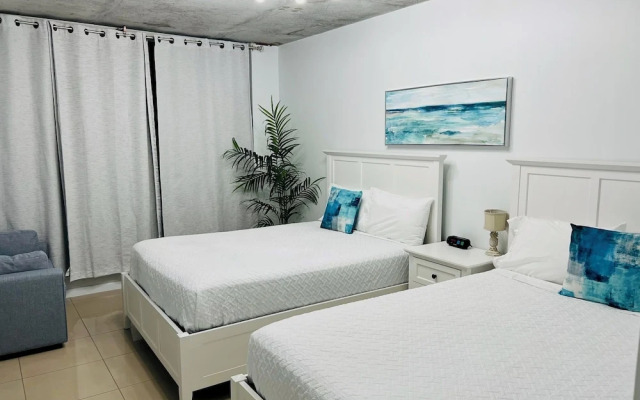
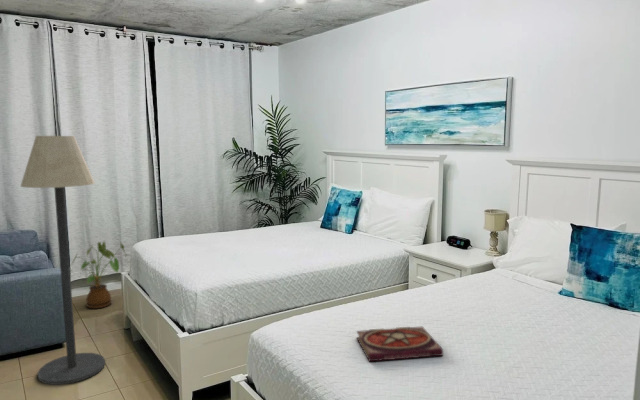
+ floor lamp (64, 256)
+ house plant (101, 274)
+ book (397, 340)
